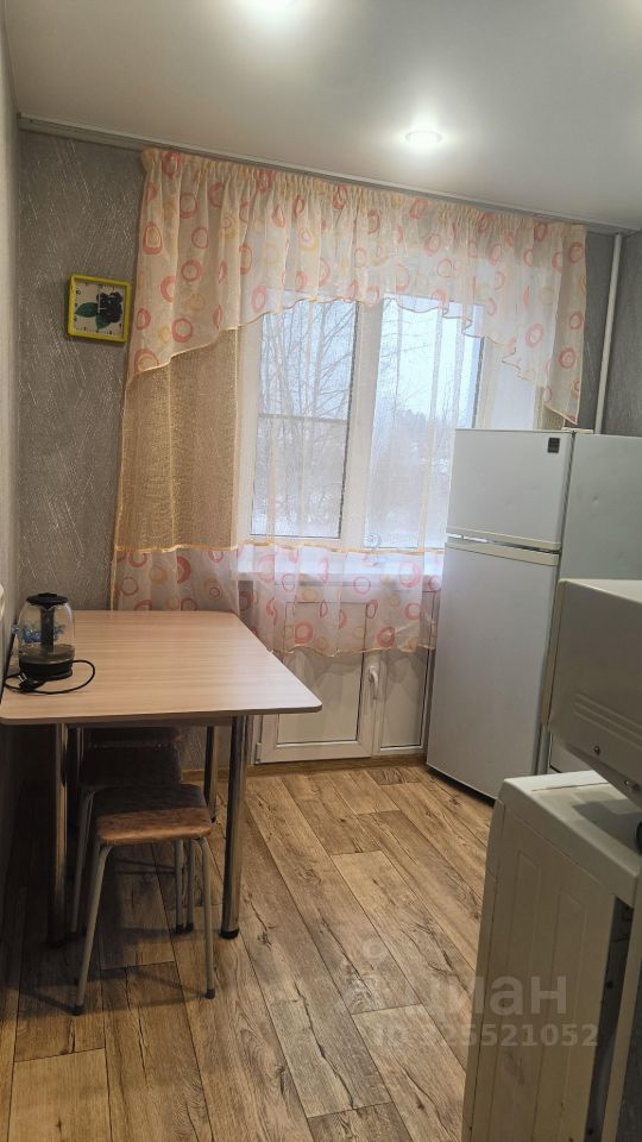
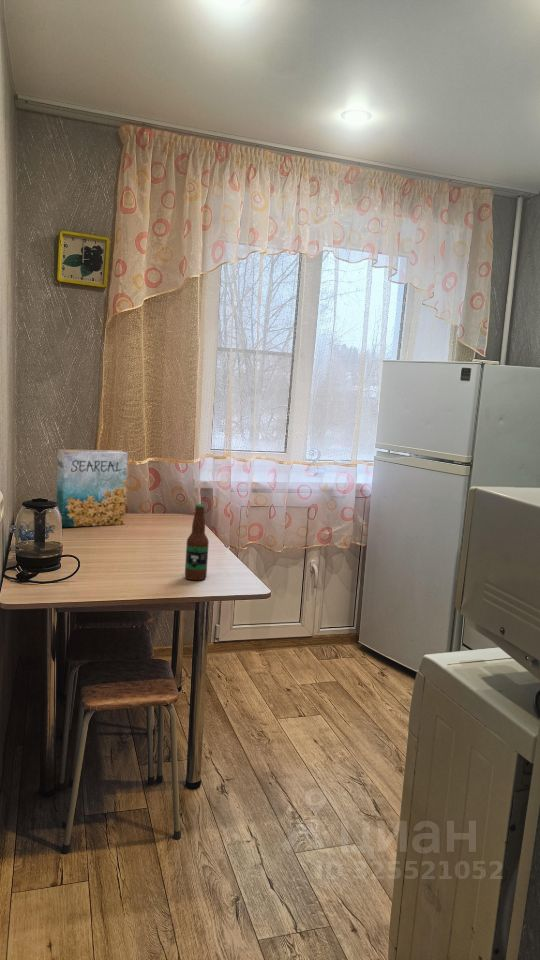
+ bottle (197, 541)
+ cereal box (91, 487)
